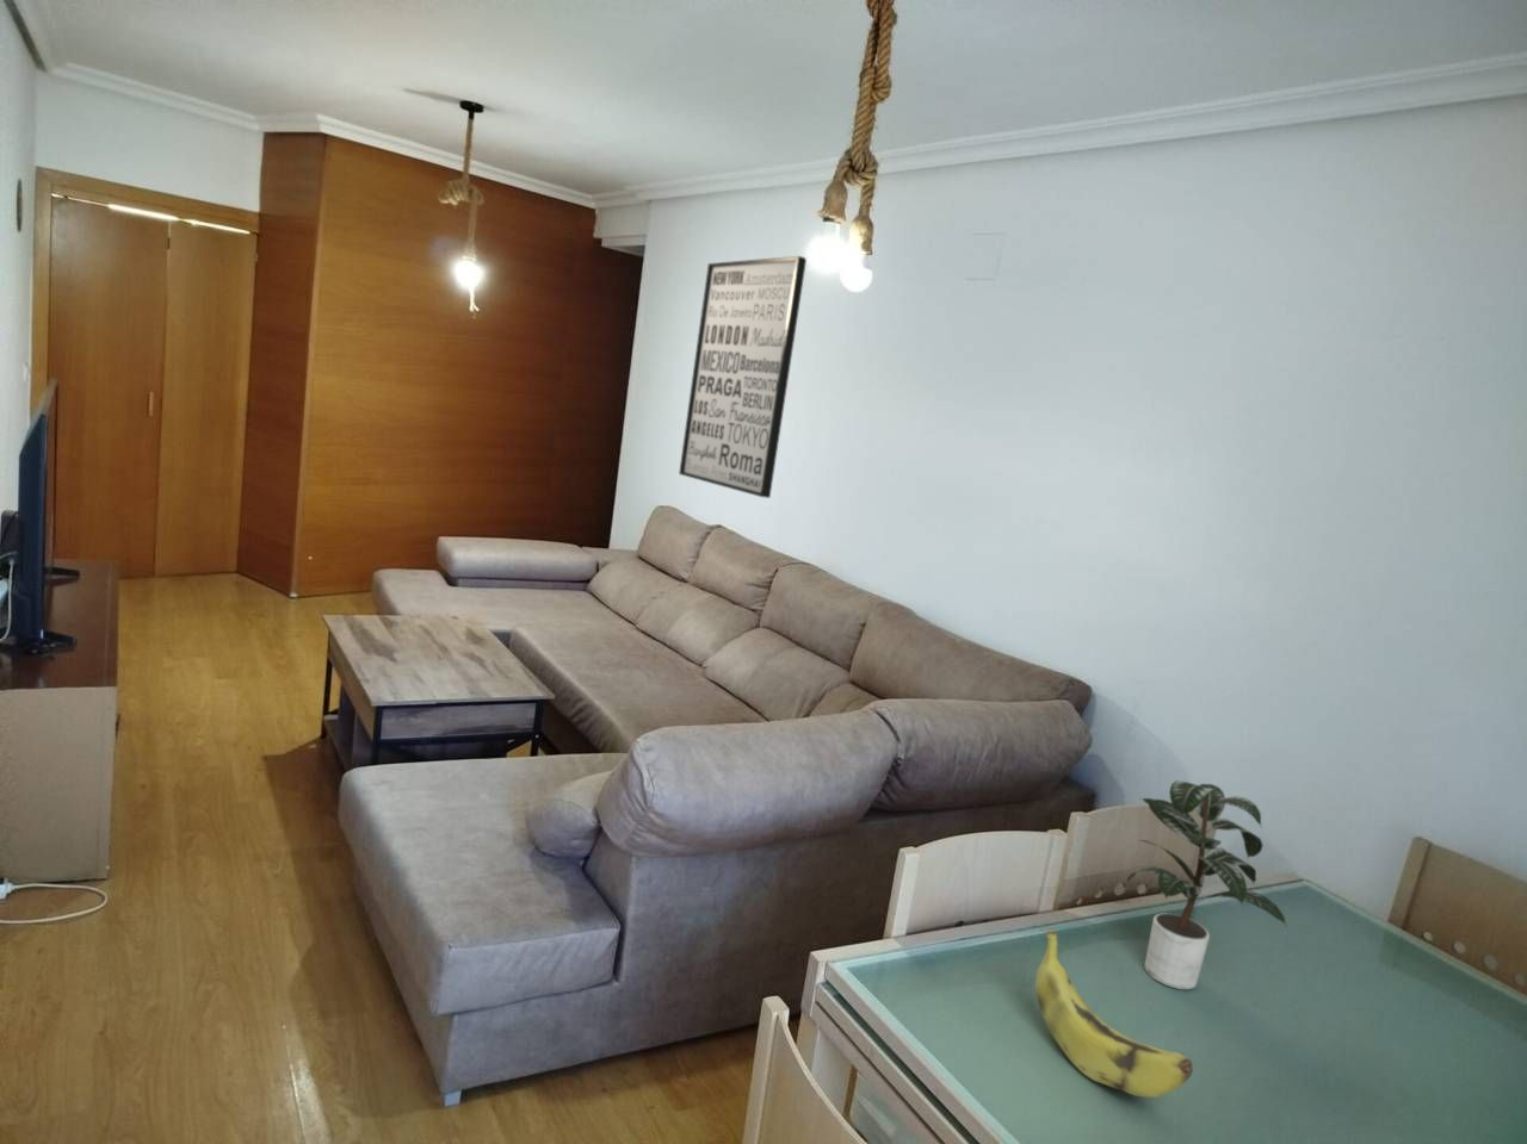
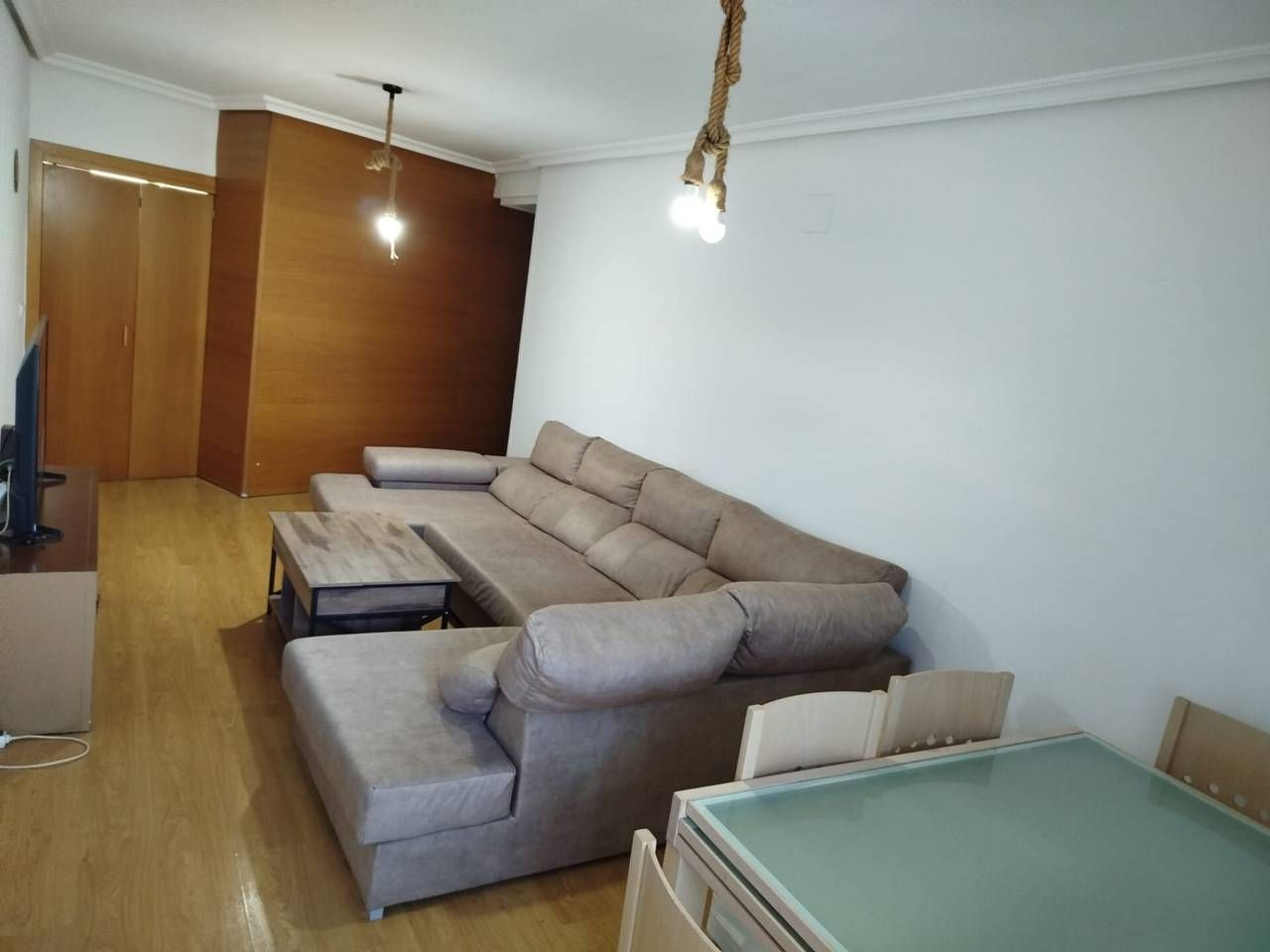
- potted plant (1207, 875)
- wall art (737, 374)
- banana (1107, 1025)
